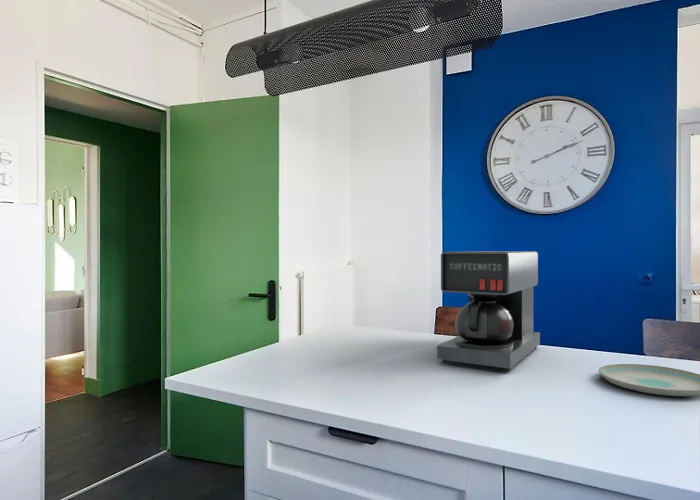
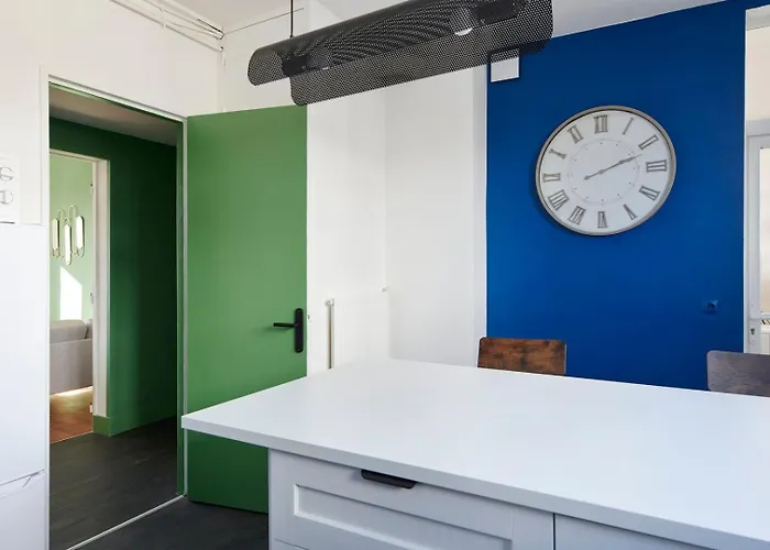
- coffee maker (492, 303)
- plate (654, 379)
